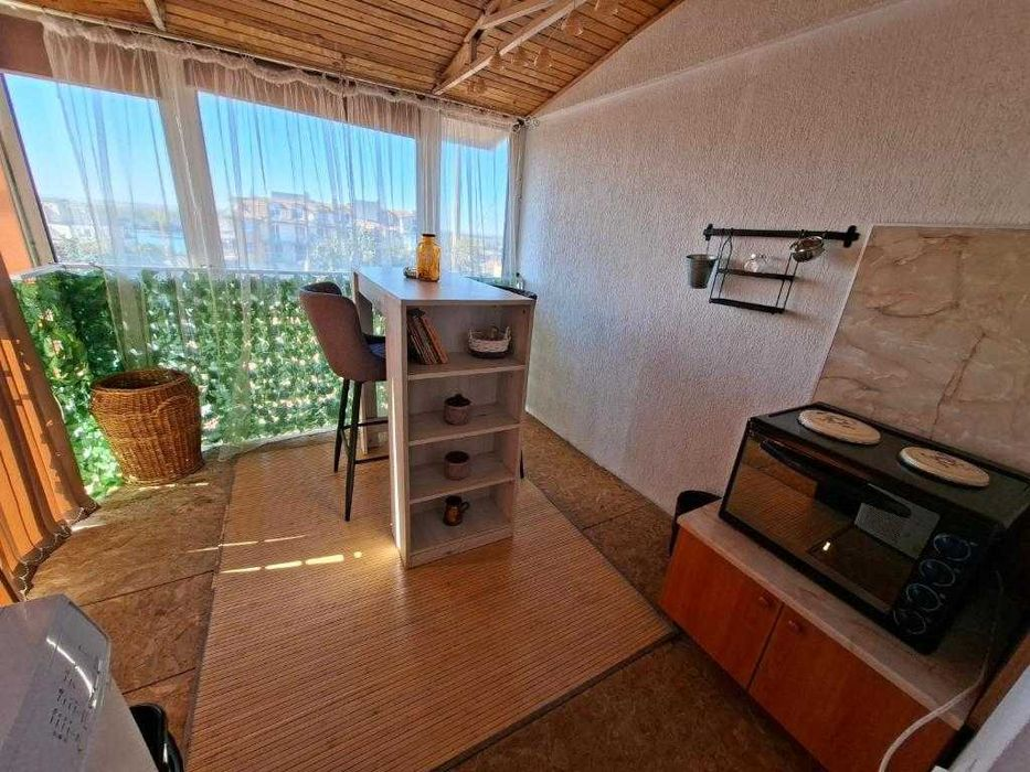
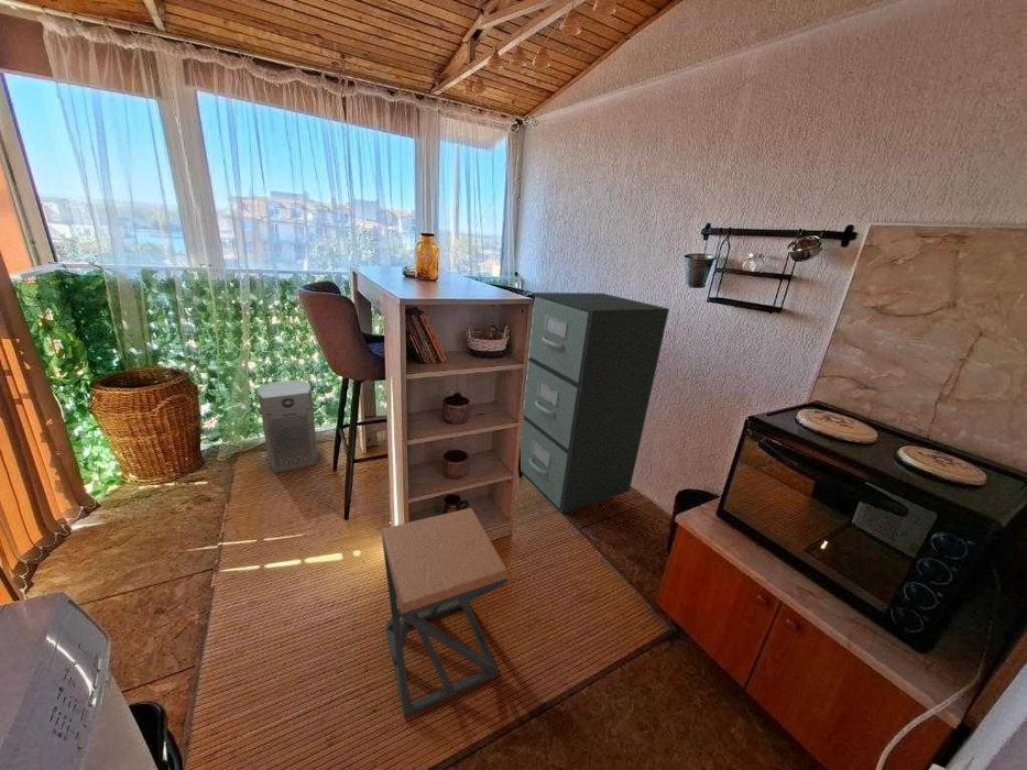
+ filing cabinet (580, 397)
+ stool (440, 602)
+ fan (288, 422)
